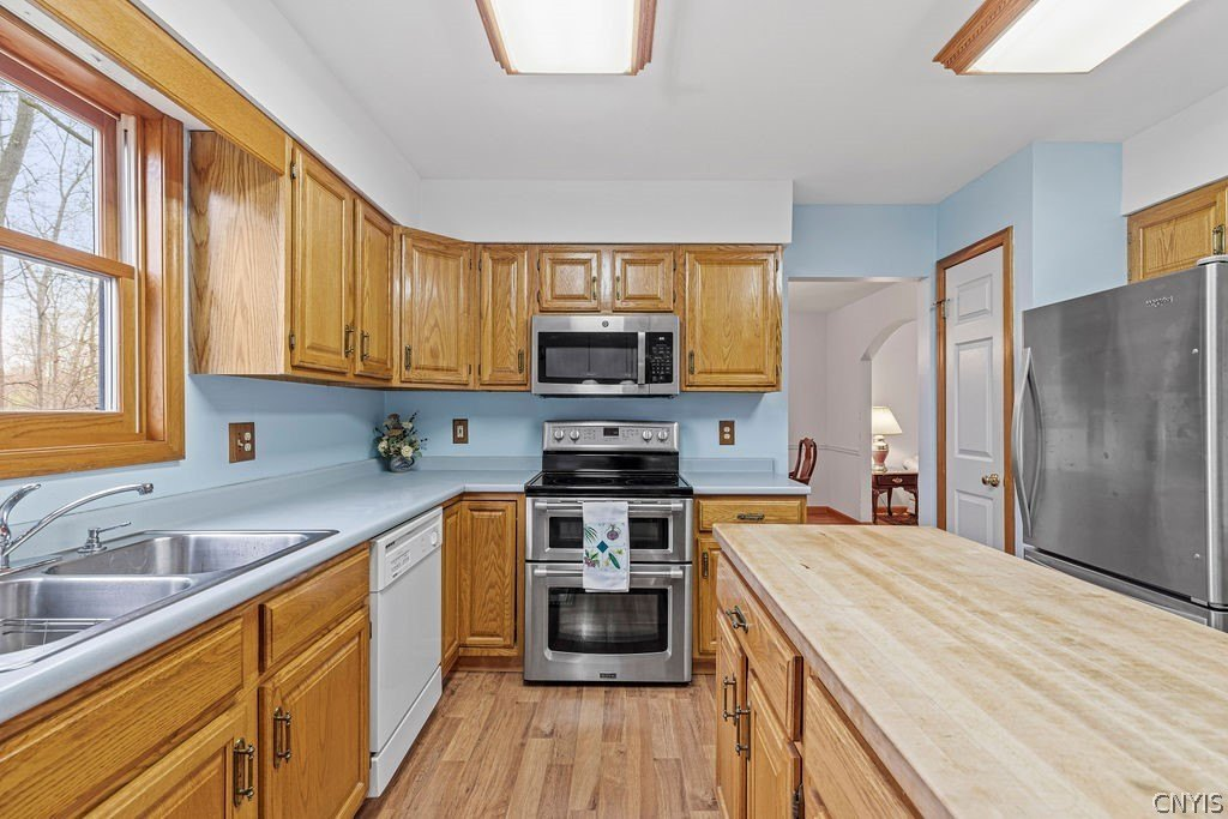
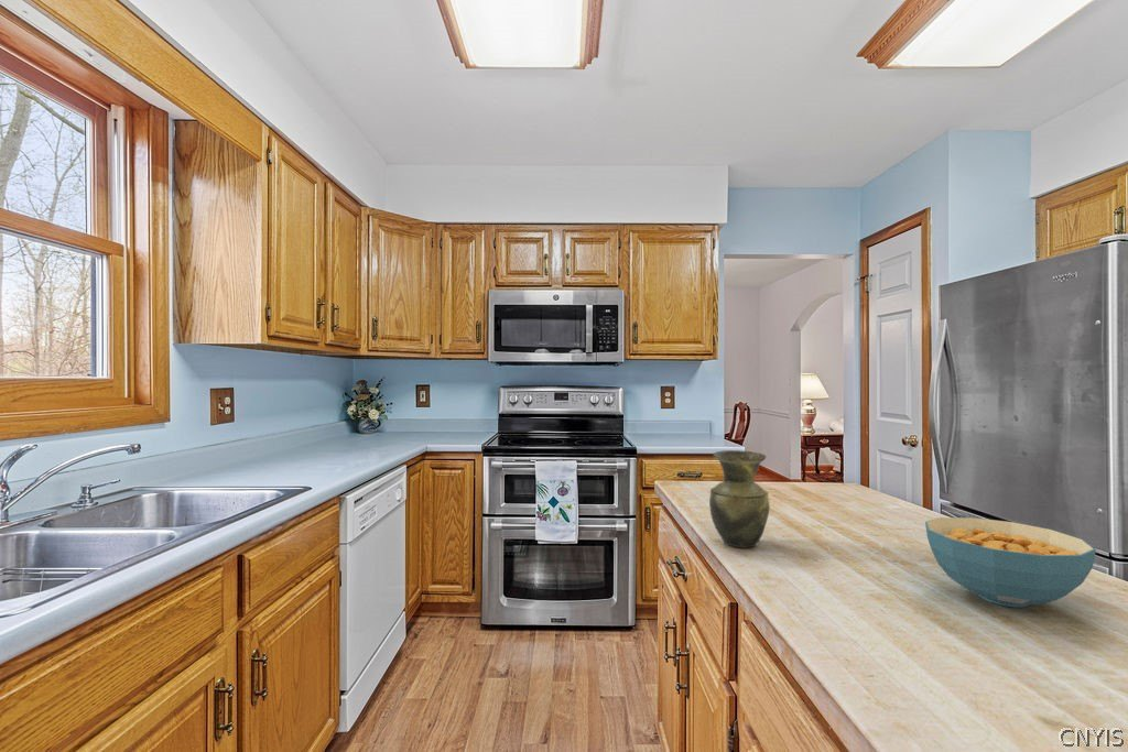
+ cereal bowl (1002, 566)
+ vase (738, 498)
